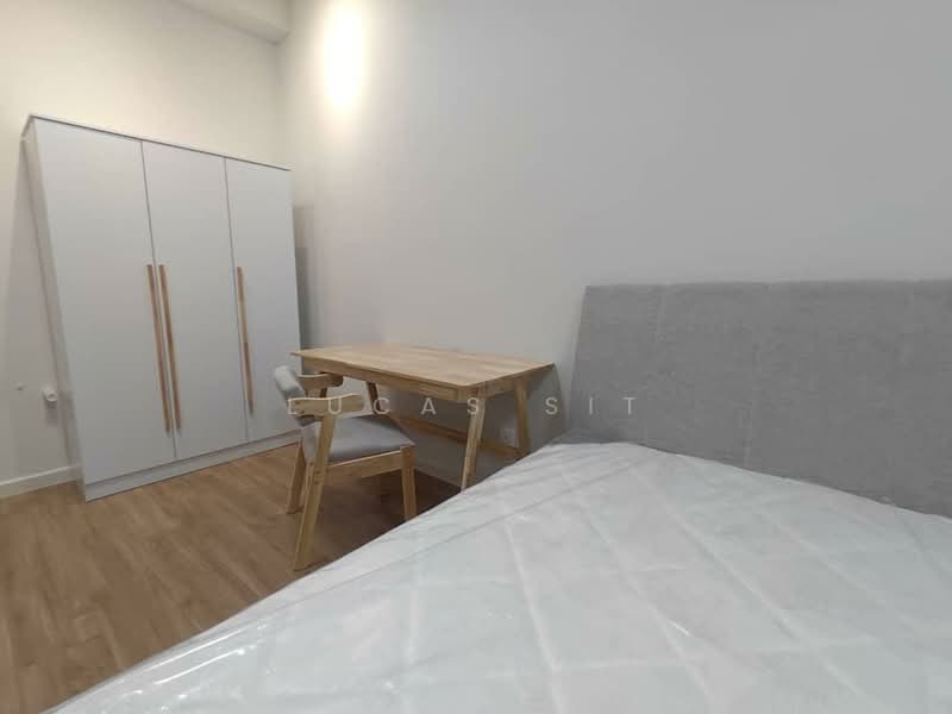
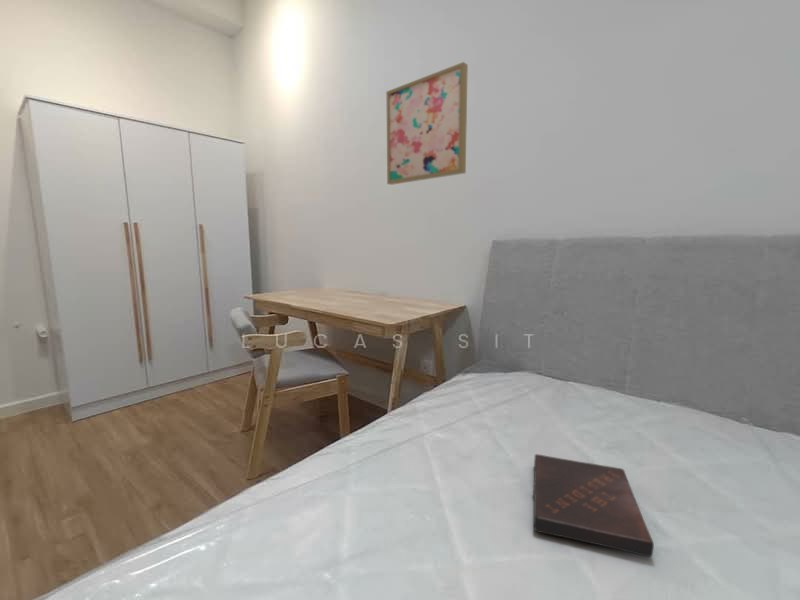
+ wall art (423, 130)
+ book (583, 496)
